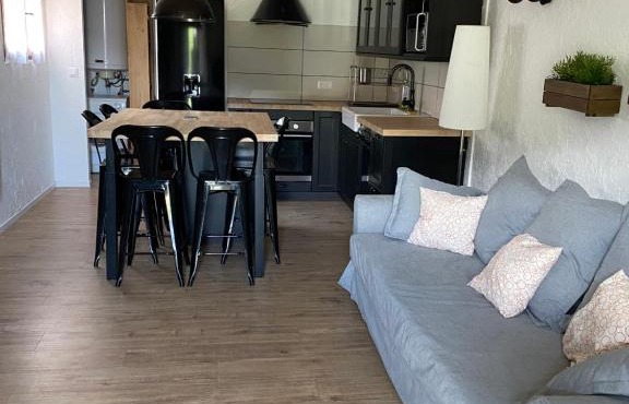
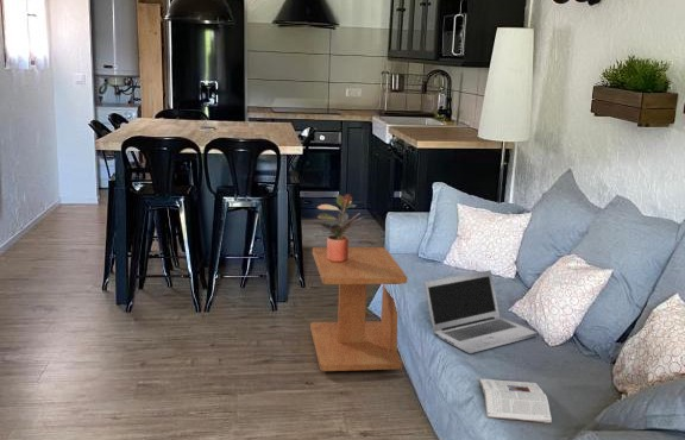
+ side table (354, 306)
+ potted plant (340, 221)
+ laptop (480, 309)
+ magazine (513, 394)
